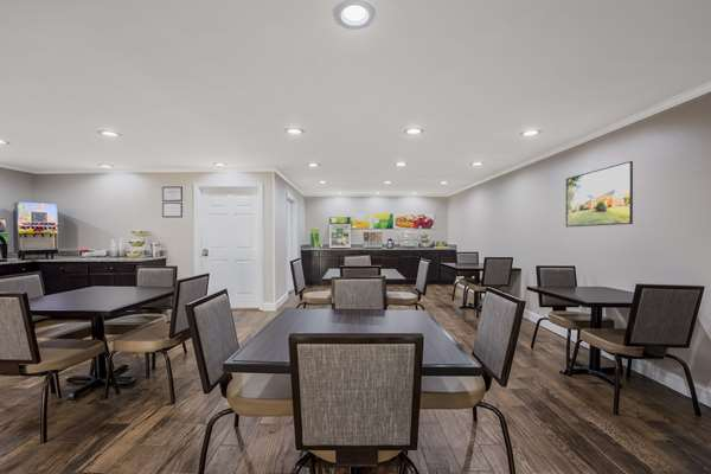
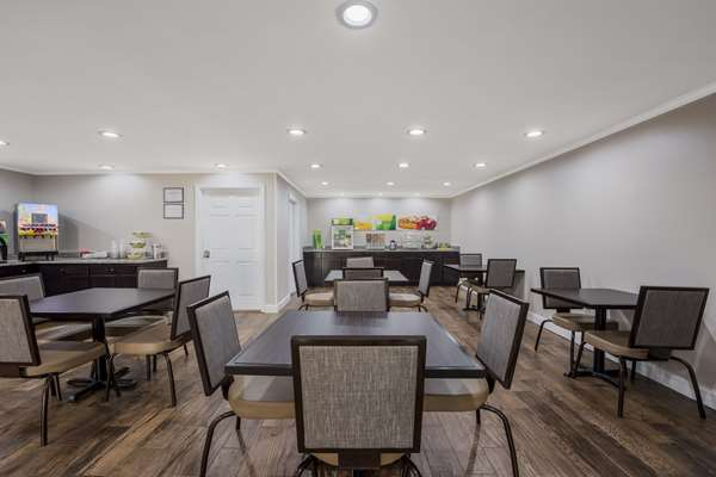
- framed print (595, 198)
